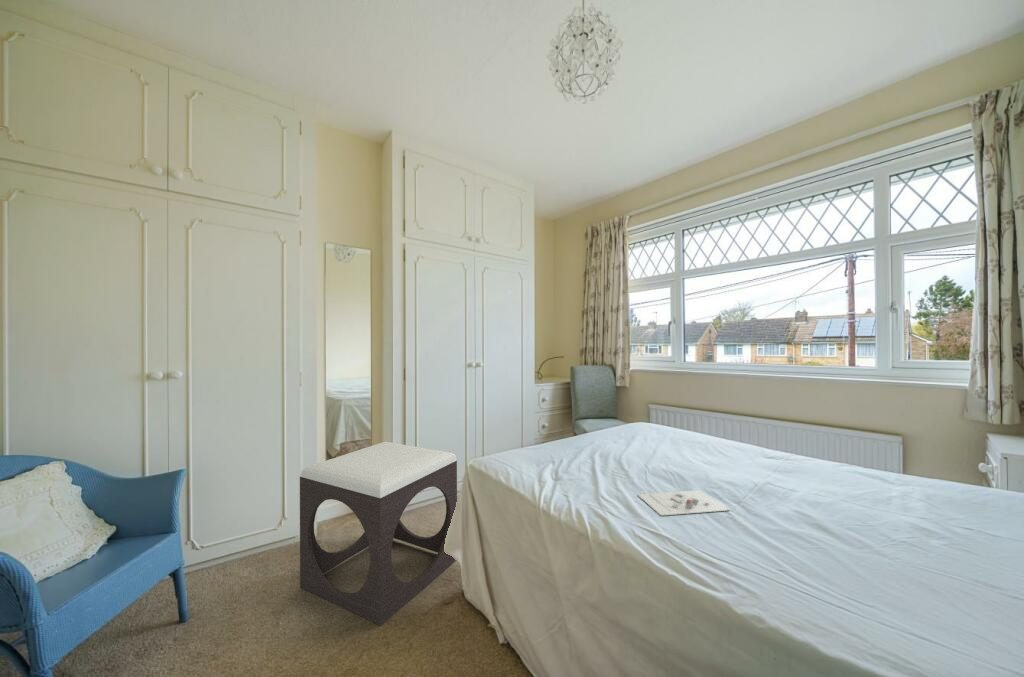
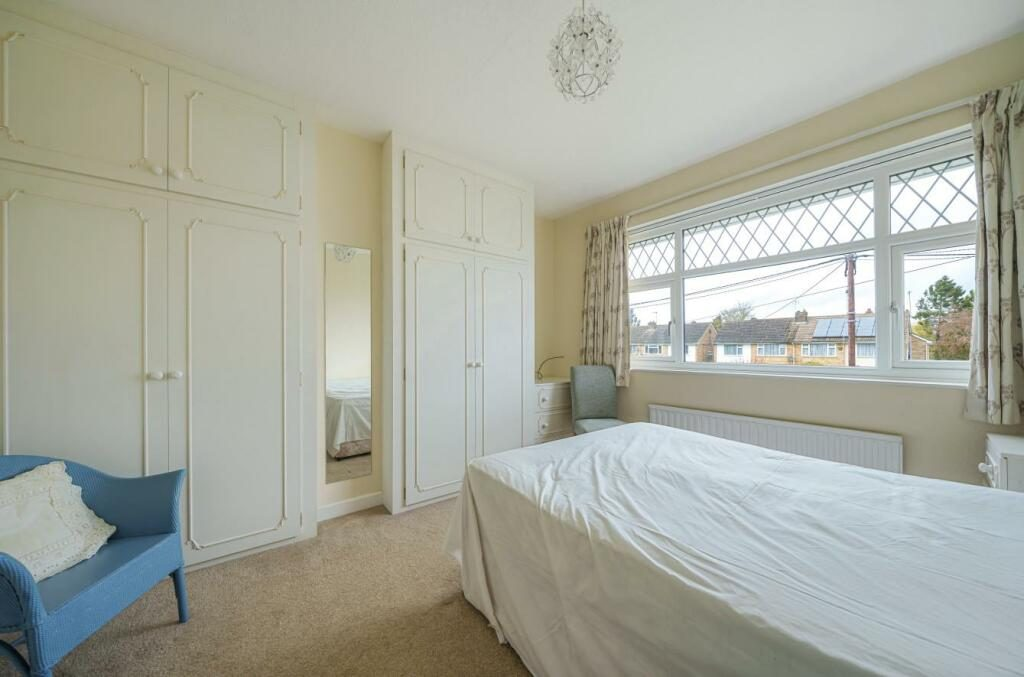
- architectural model (681, 498)
- footstool (383, 514)
